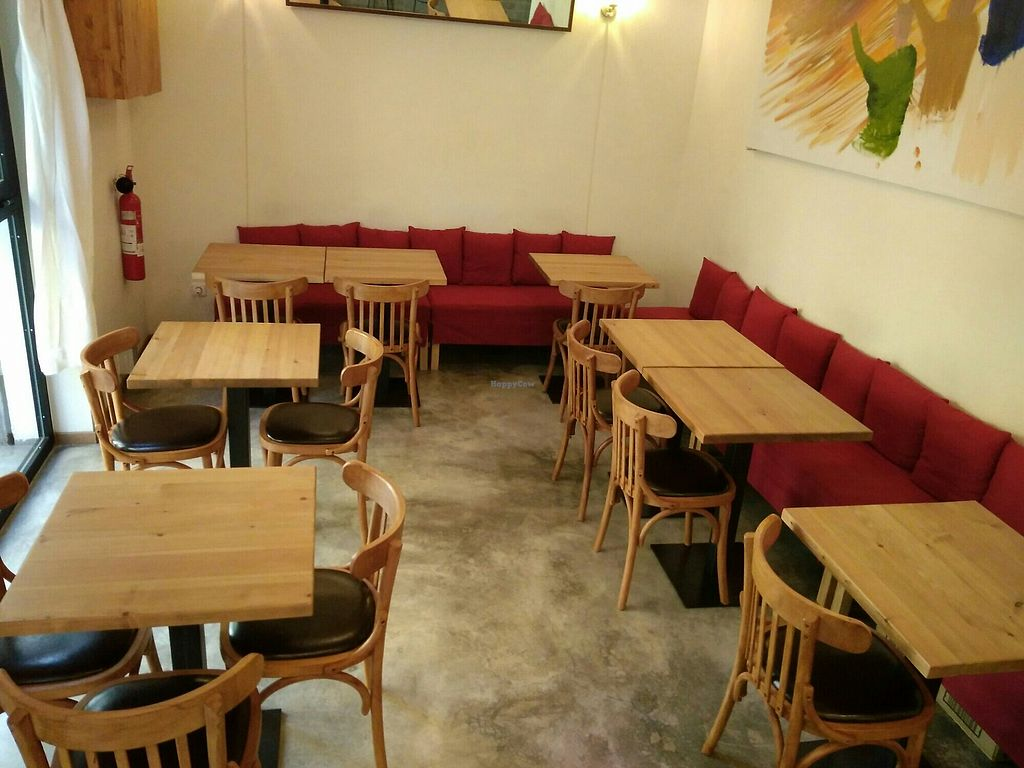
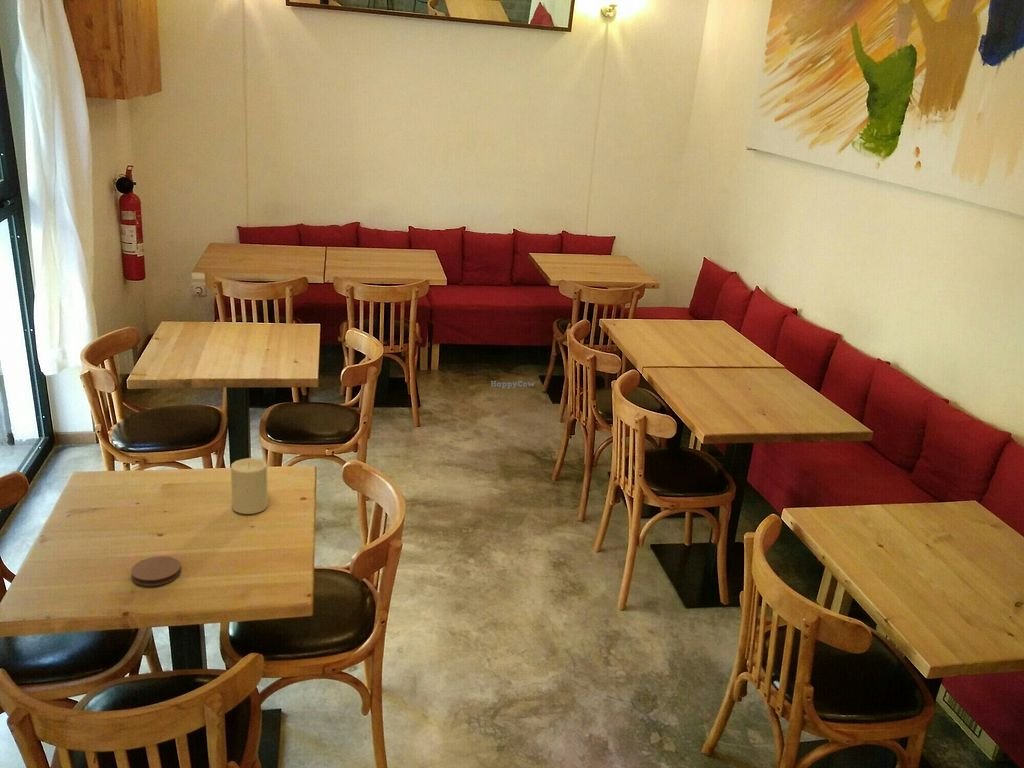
+ candle (250, 484)
+ coaster (156, 570)
